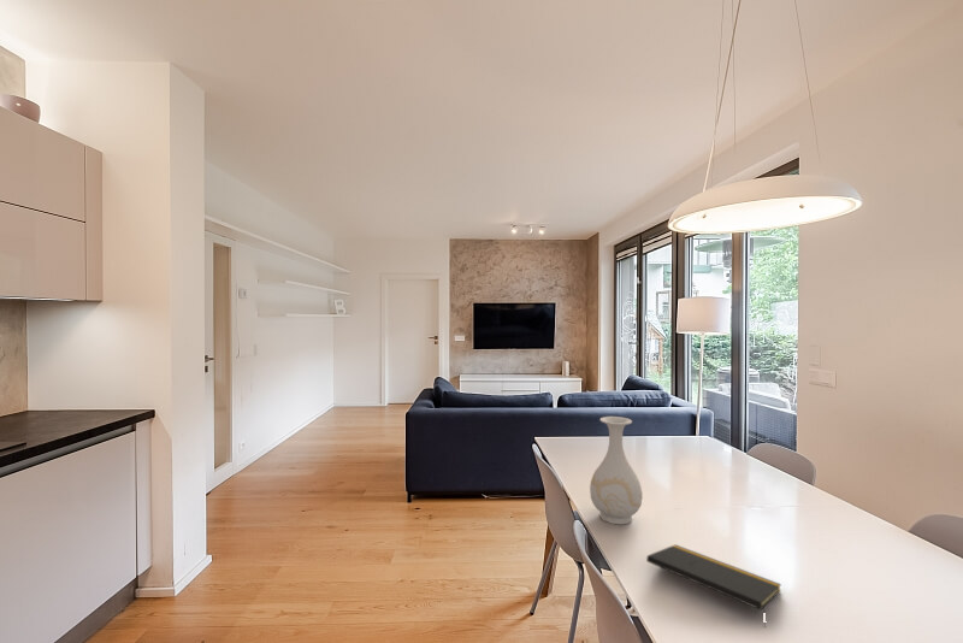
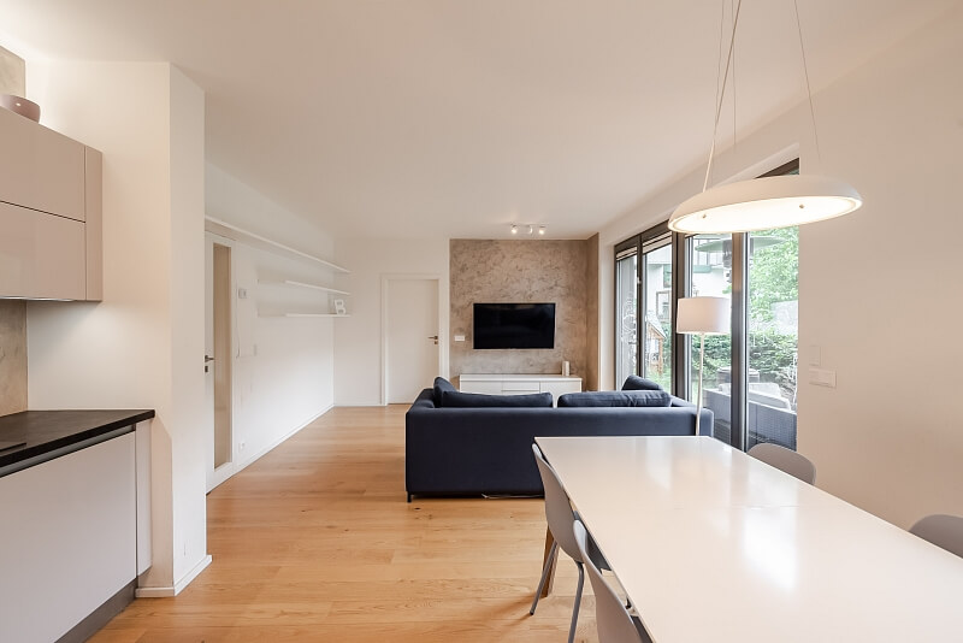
- notepad (711, 572)
- vase (615, 468)
